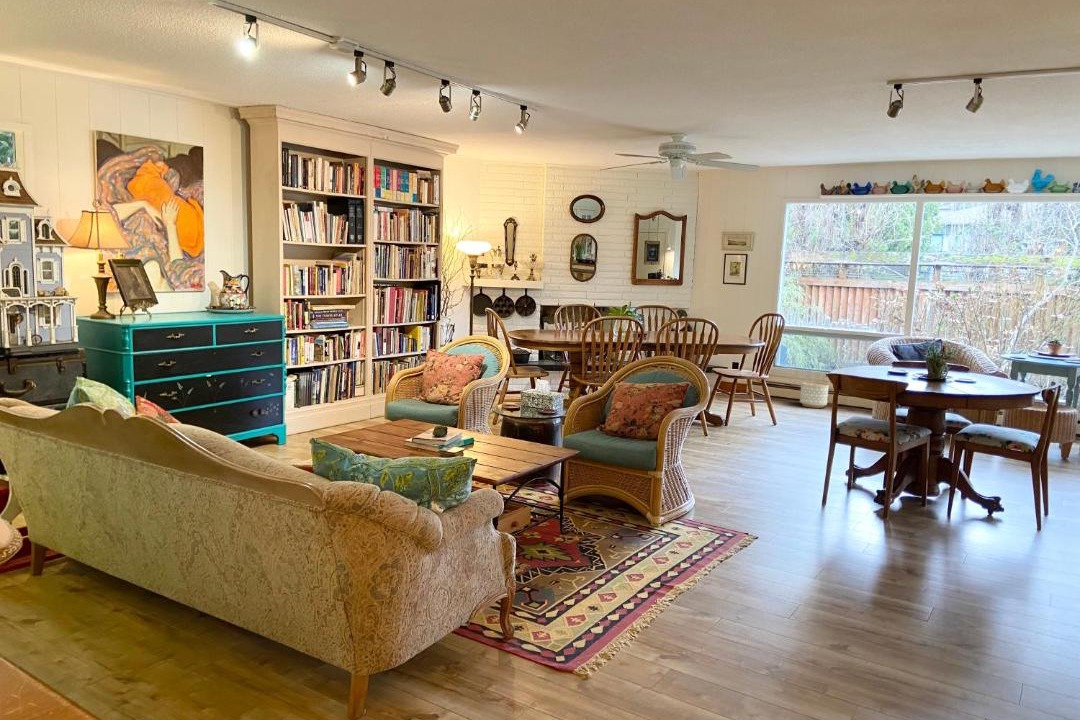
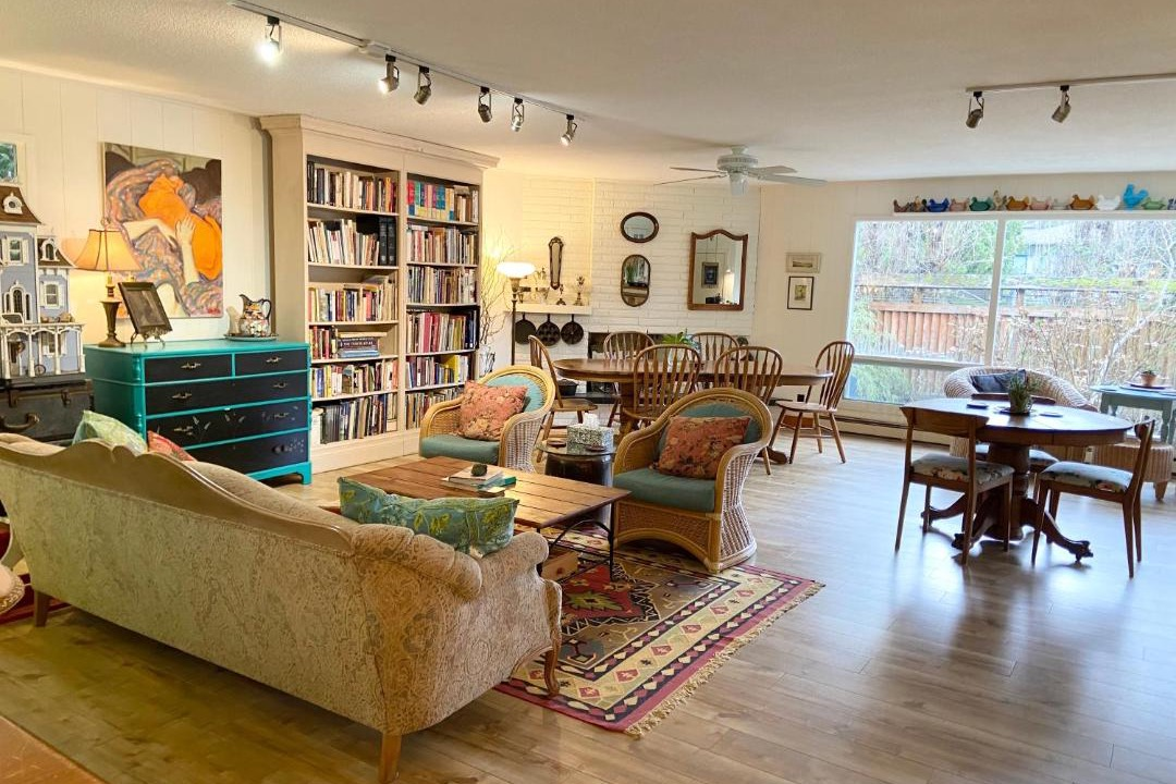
- planter (813, 394)
